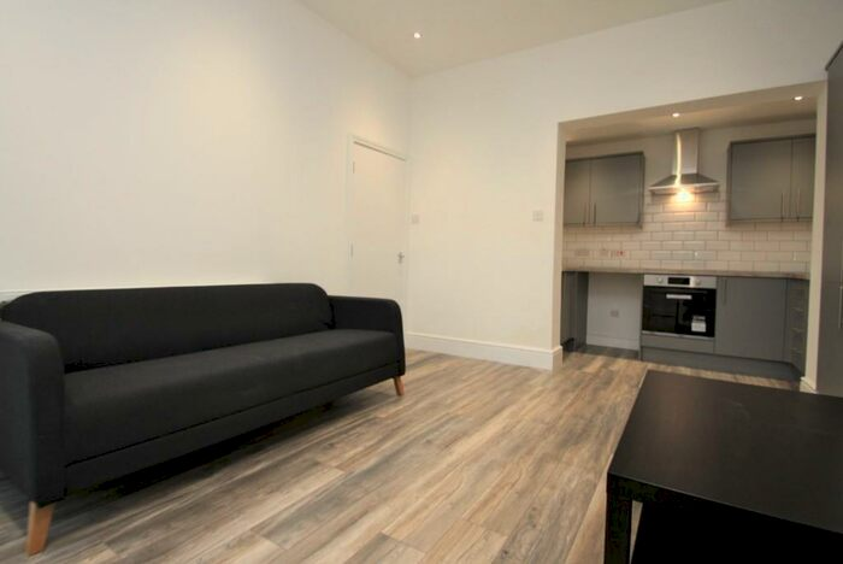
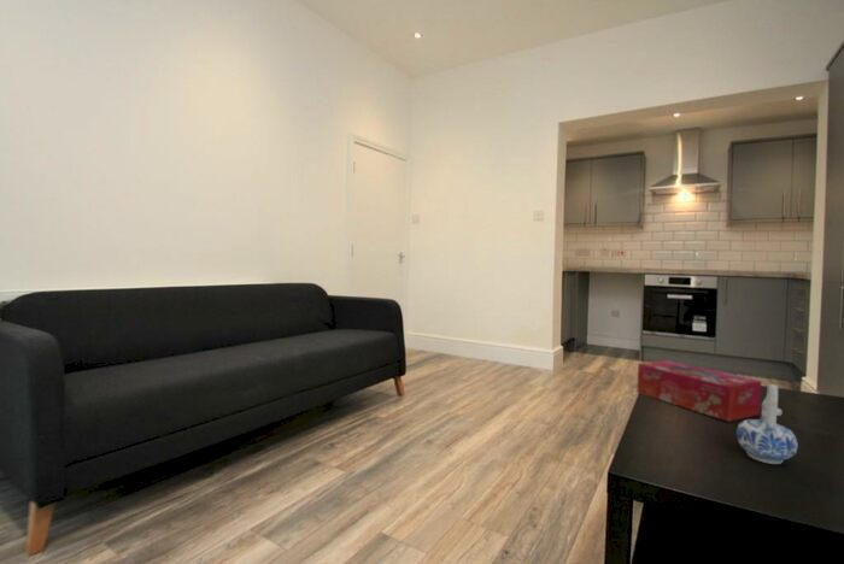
+ tissue box (694, 387)
+ ceramic pitcher (767, 419)
